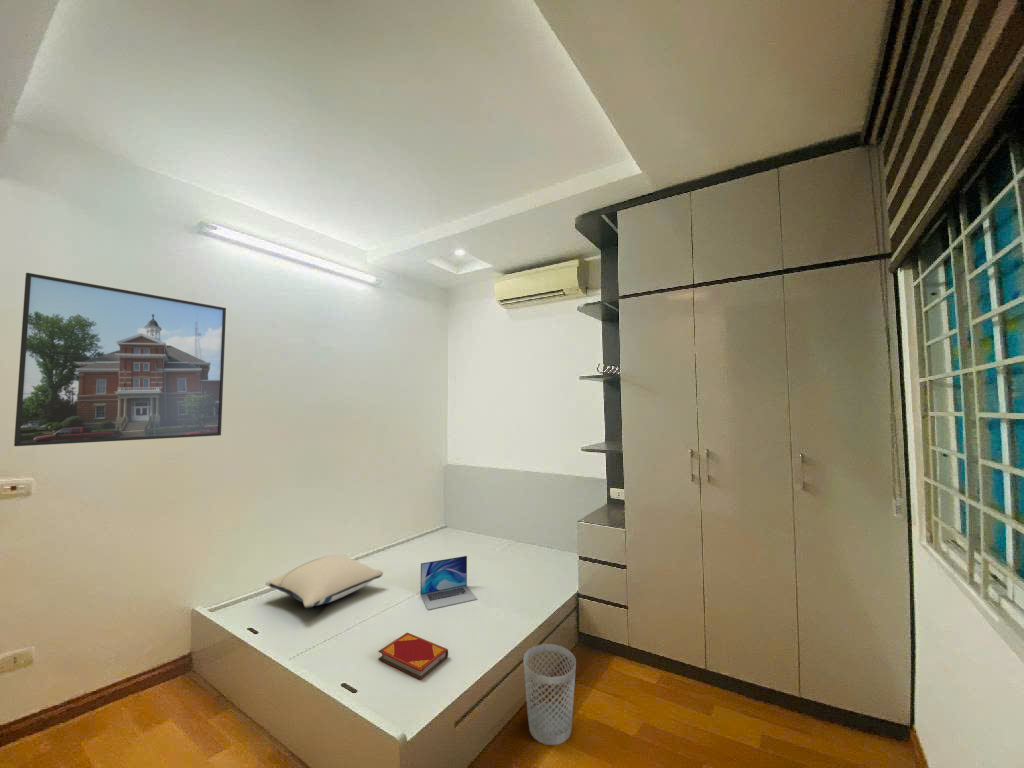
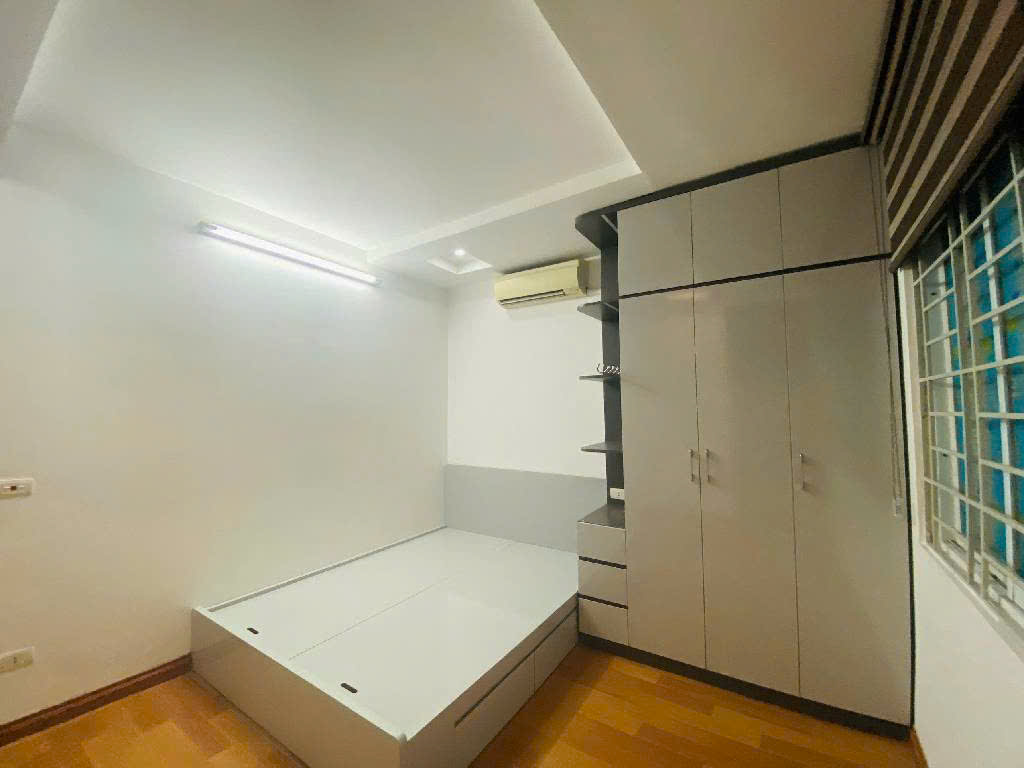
- wastebasket (548, 694)
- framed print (137, 365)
- pillow (324, 578)
- laptop (448, 581)
- hardback book (413, 654)
